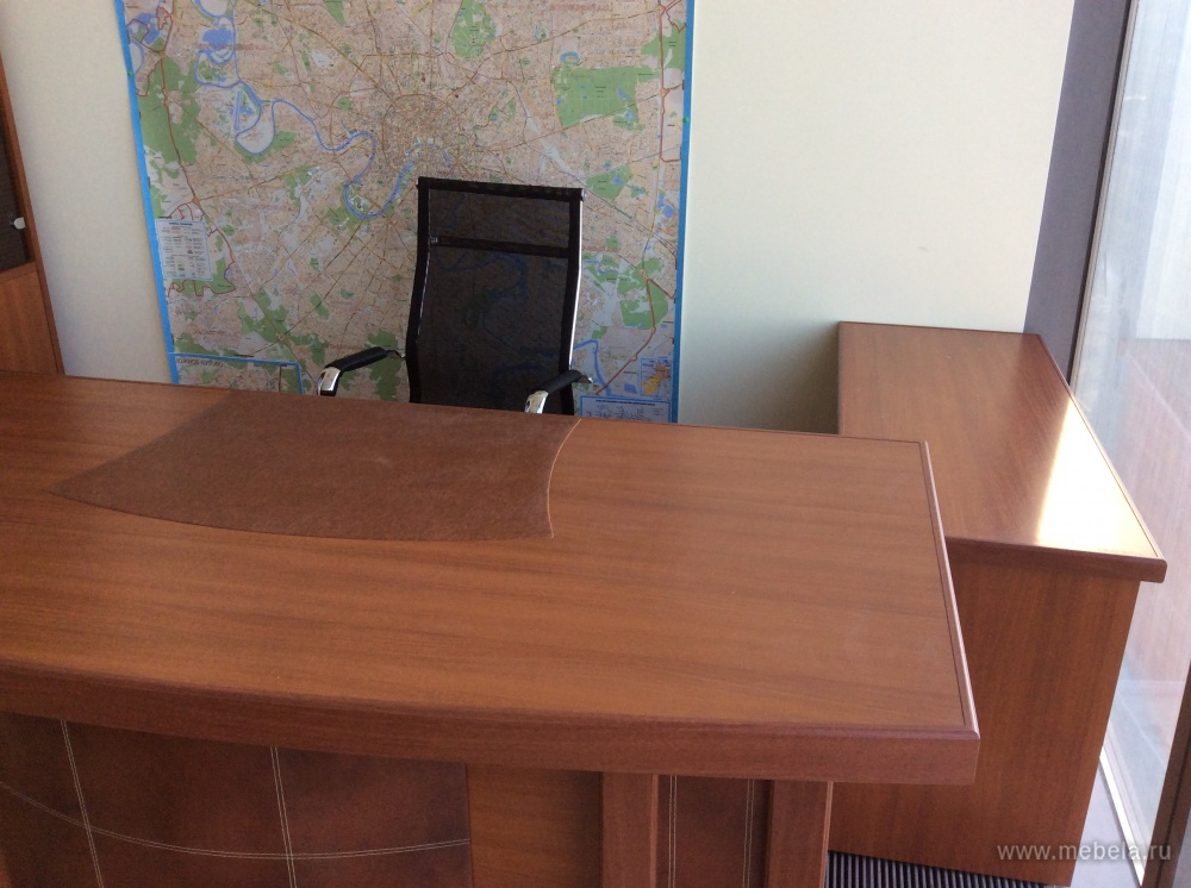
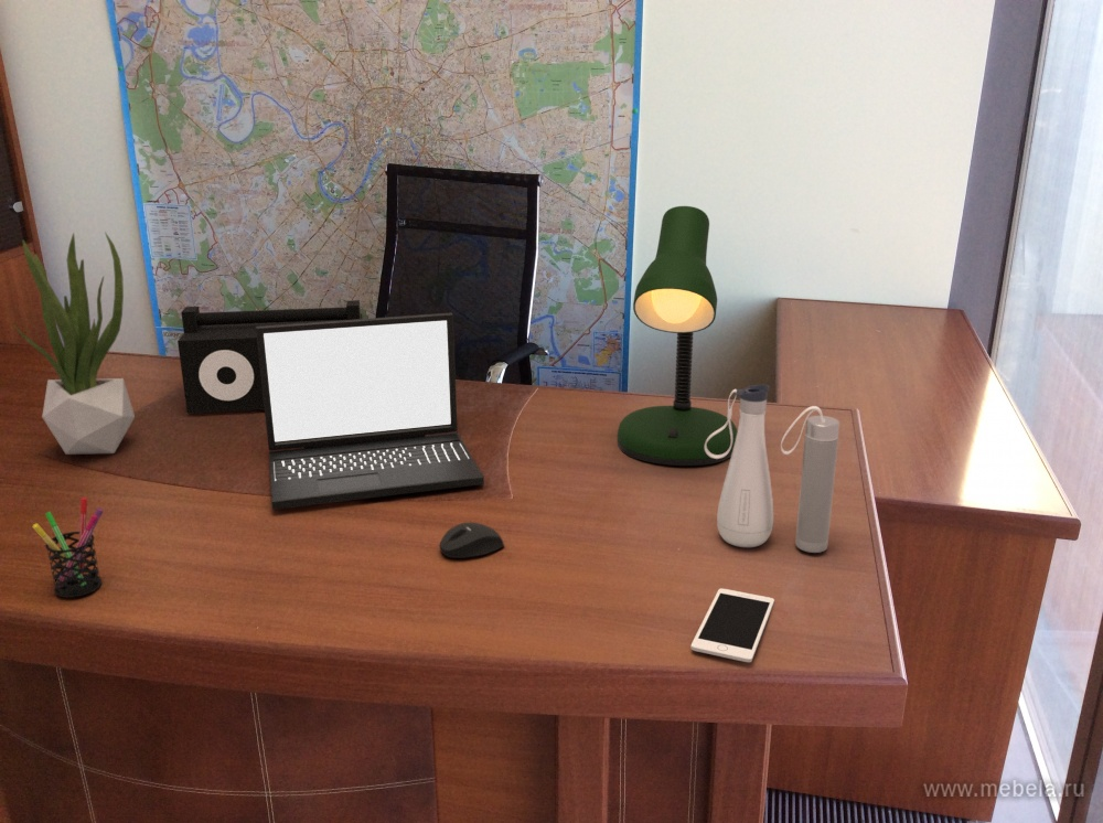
+ laptop (368, 404)
+ water bottle (768, 466)
+ cell phone (733, 622)
+ potted plant (83, 345)
+ speaker (258, 354)
+ pen holder (69, 544)
+ desk lamp (678, 333)
+ mouse (472, 537)
